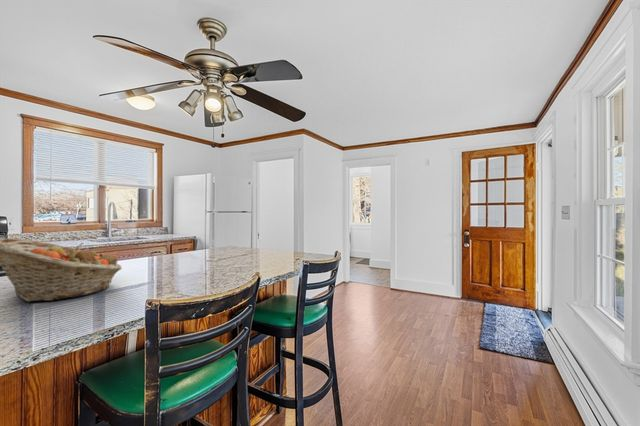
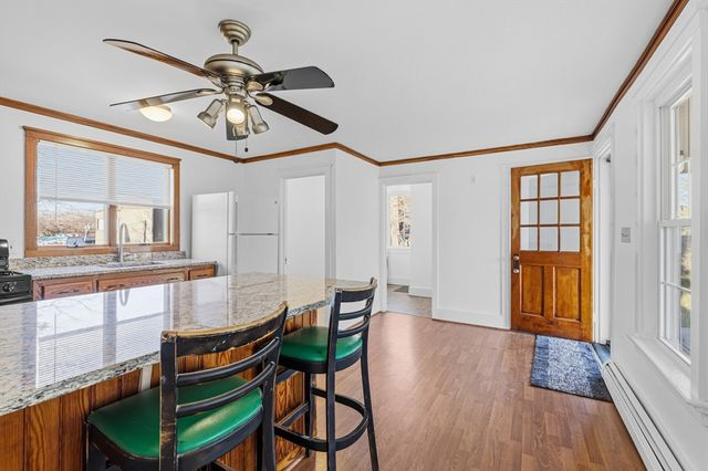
- fruit basket (60, 263)
